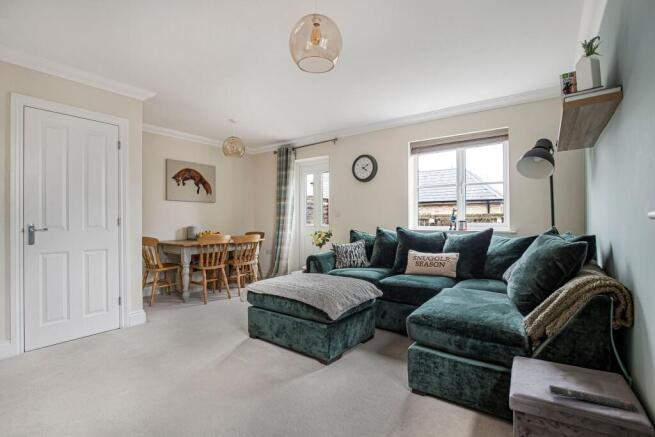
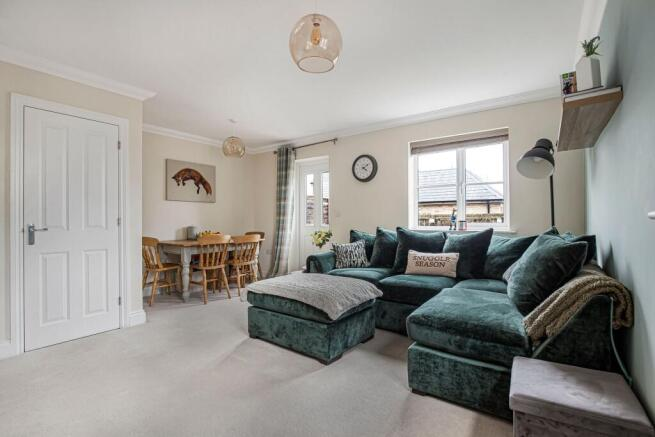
- remote control (590, 398)
